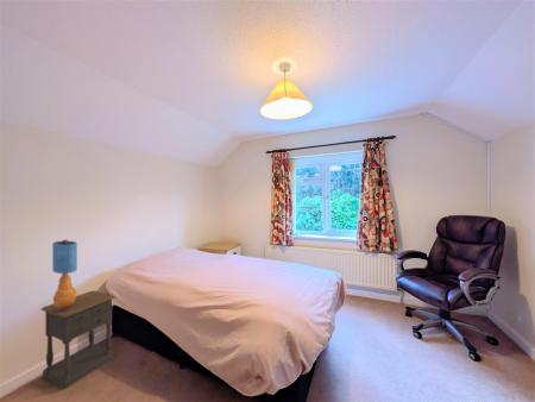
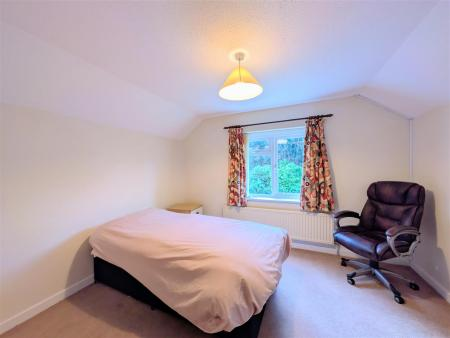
- nightstand (80, 333)
- table lamp (64, 274)
